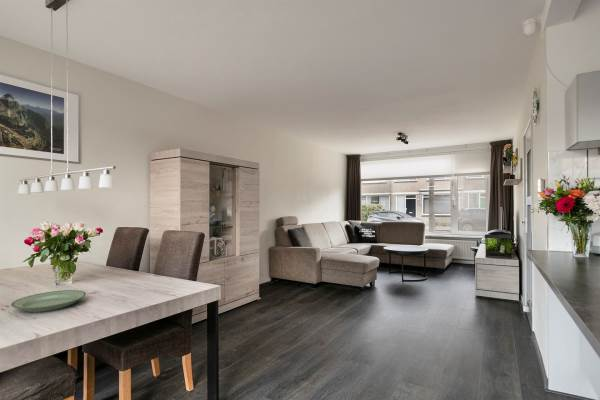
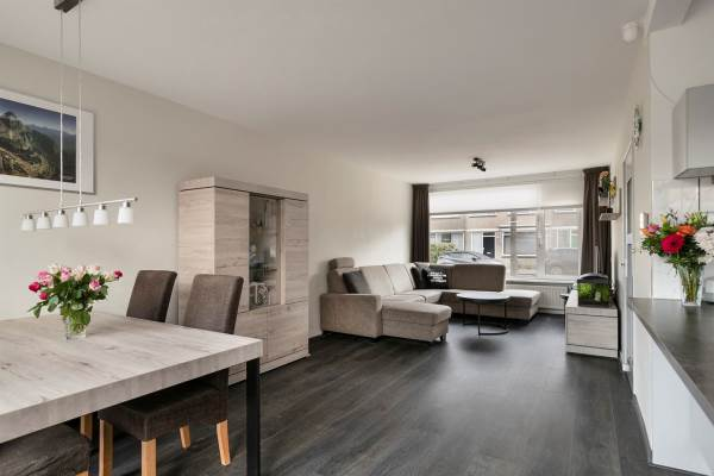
- plate (50, 301)
